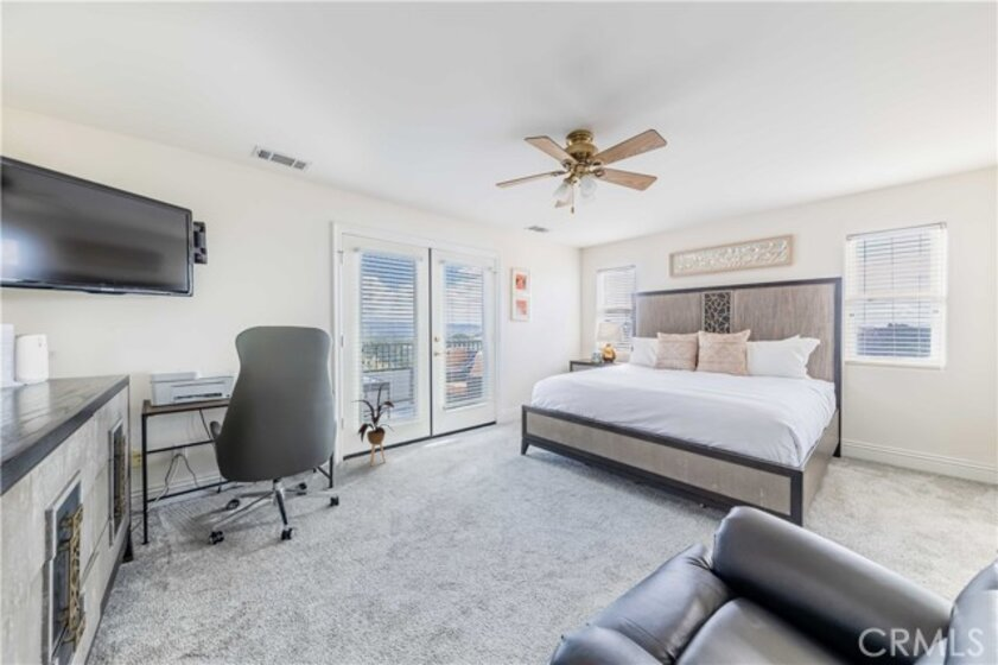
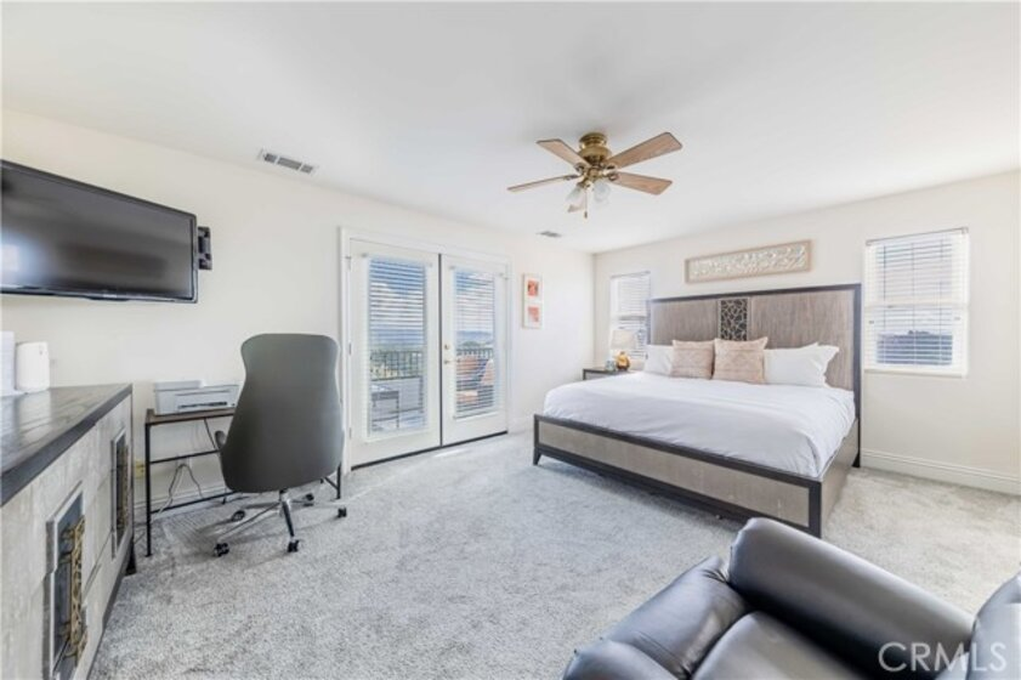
- house plant (371, 424)
